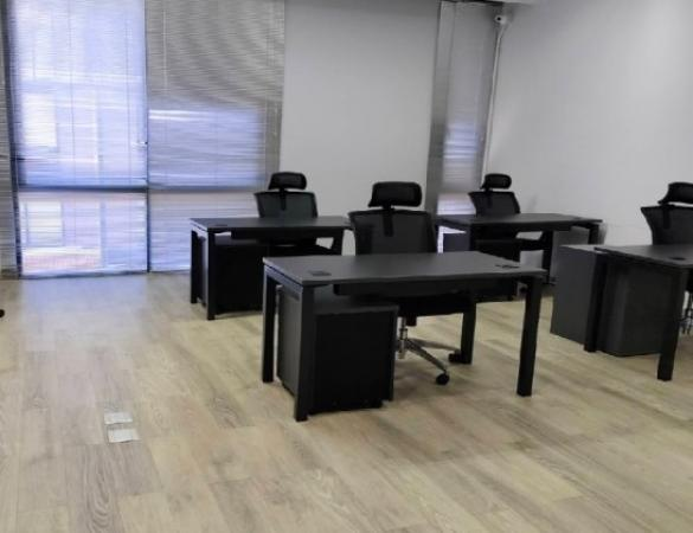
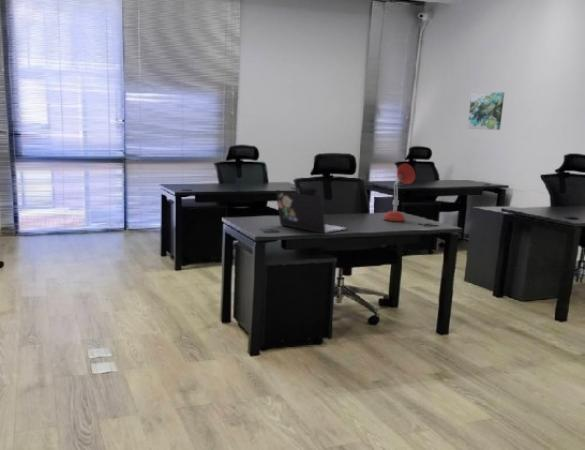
+ desk lamp (397, 192)
+ wall art (485, 111)
+ laptop (311, 210)
